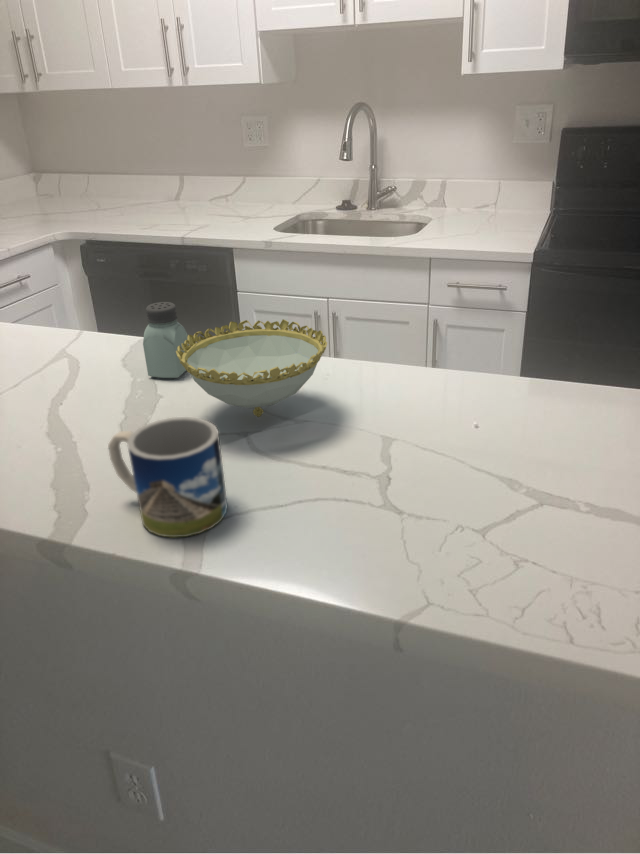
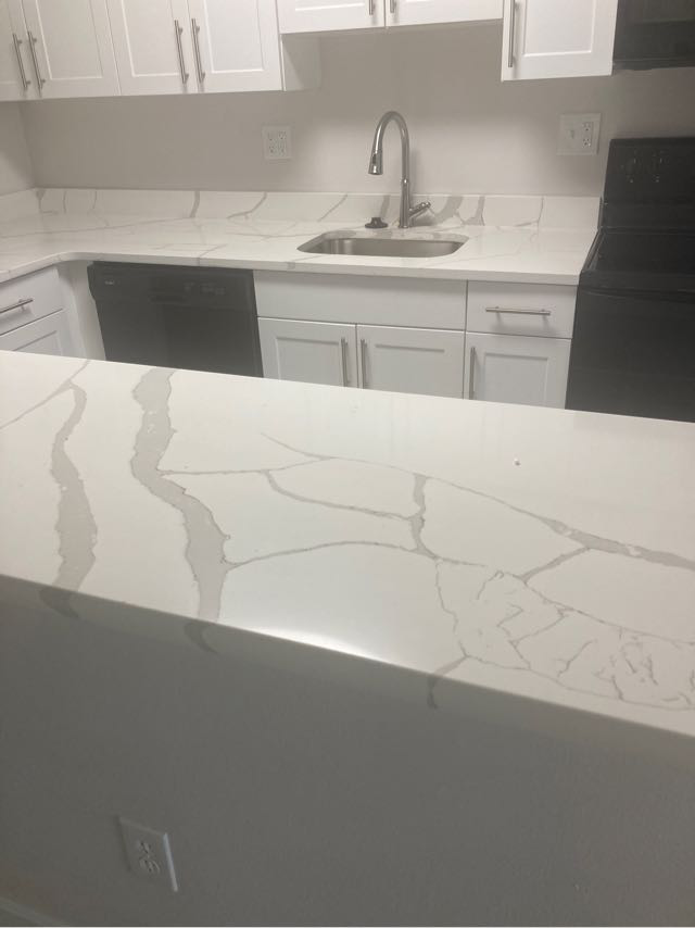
- saltshaker (165, 339)
- mug (163, 472)
- decorative bowl (255, 380)
